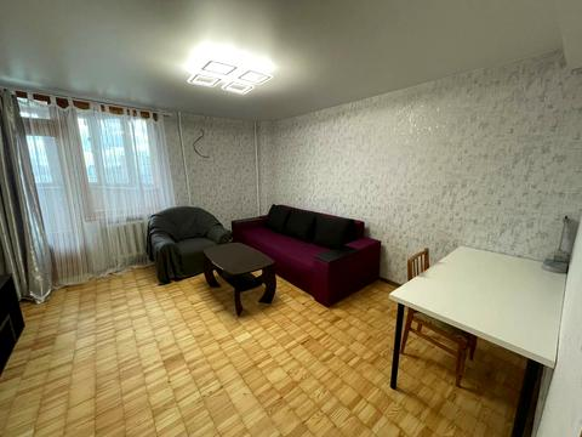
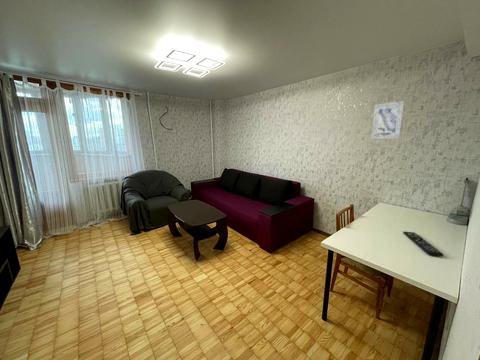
+ wall art (387, 121)
+ remote control (420, 242)
